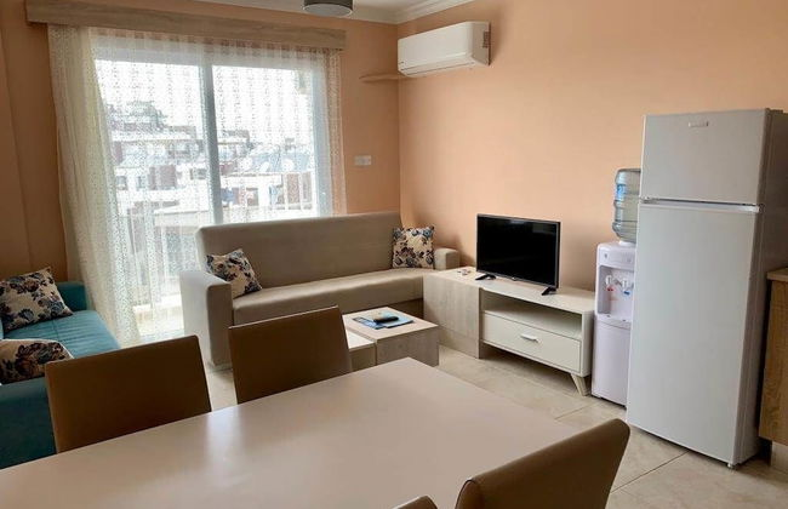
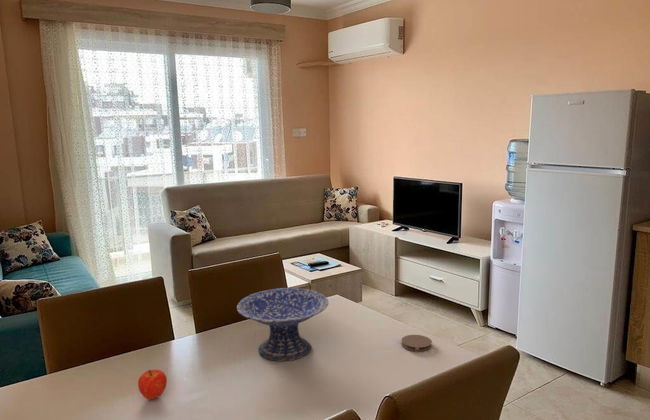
+ coaster (416, 342)
+ fruit (152, 383)
+ decorative bowl (283, 325)
